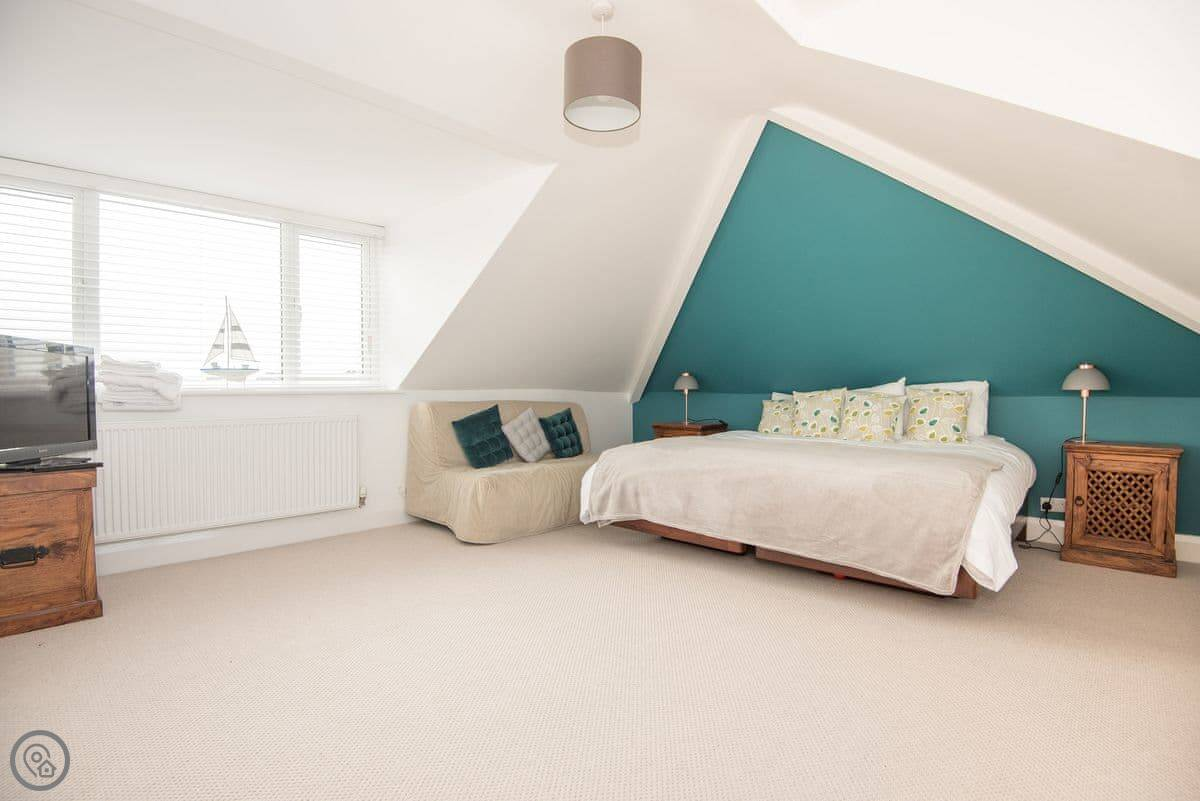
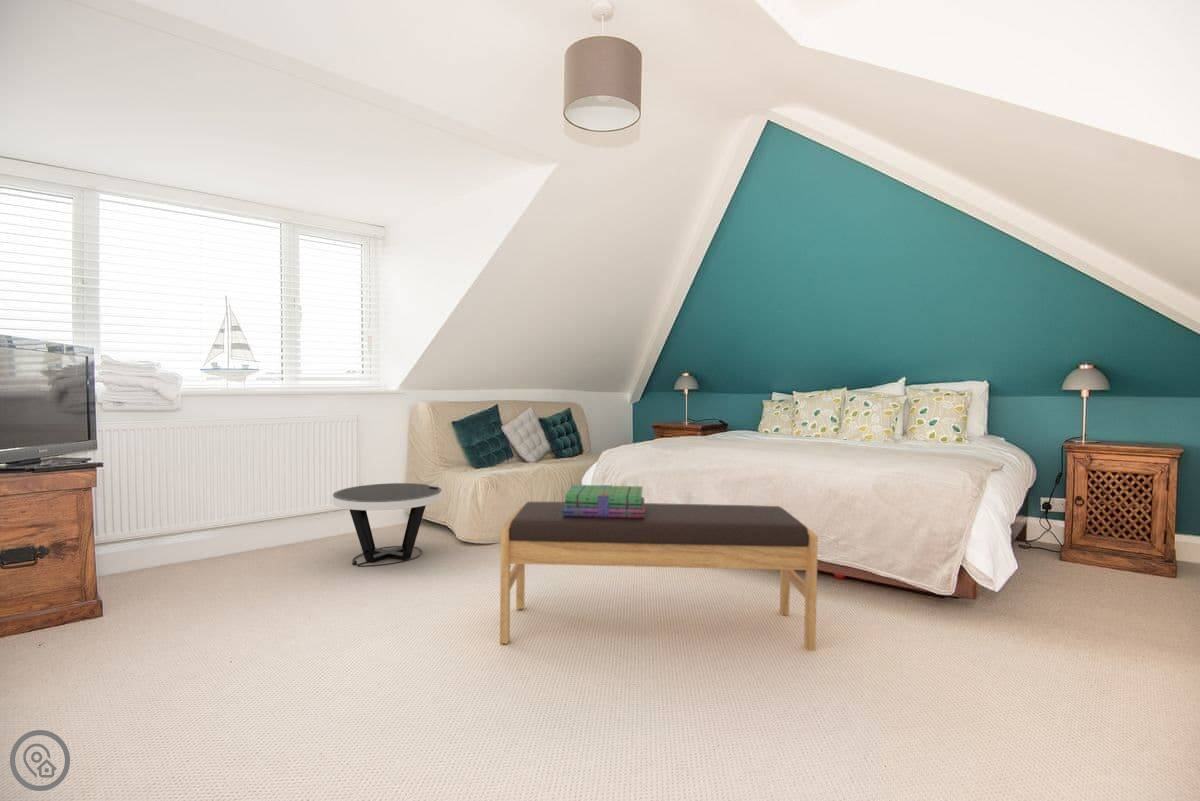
+ bench (654, 566)
+ side table (388, 509)
+ stack of books (605, 500)
